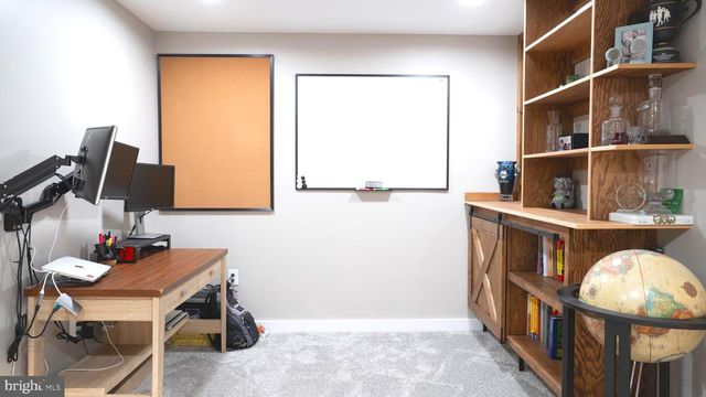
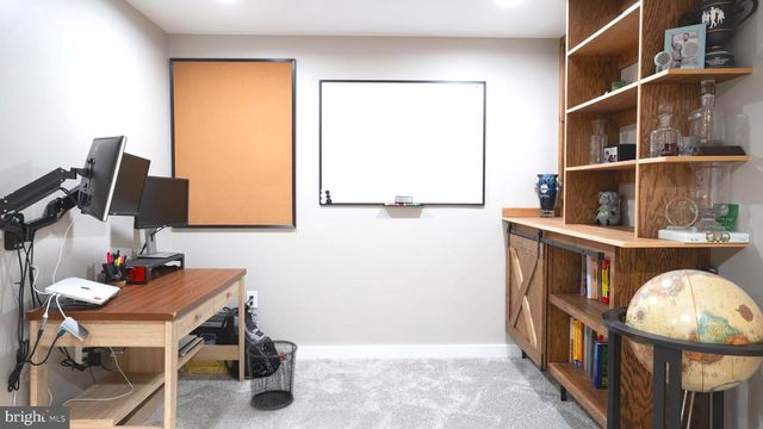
+ waste bin (272, 373)
